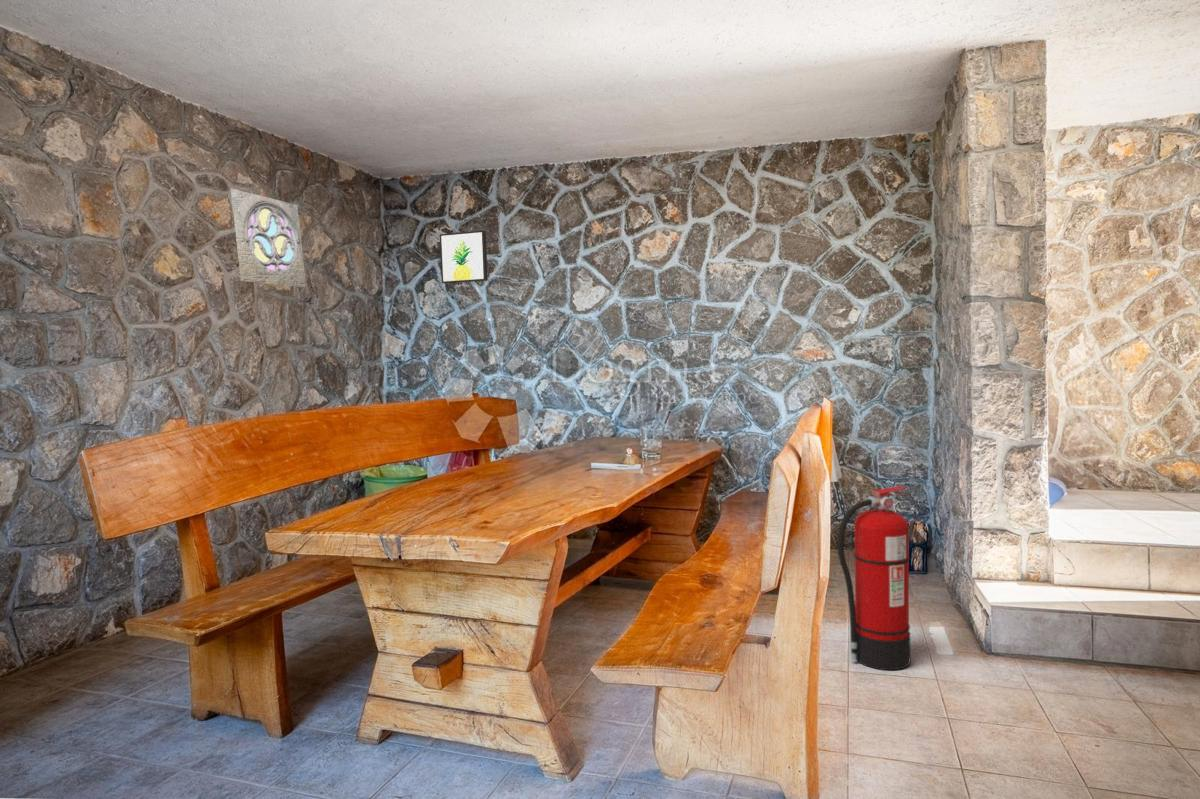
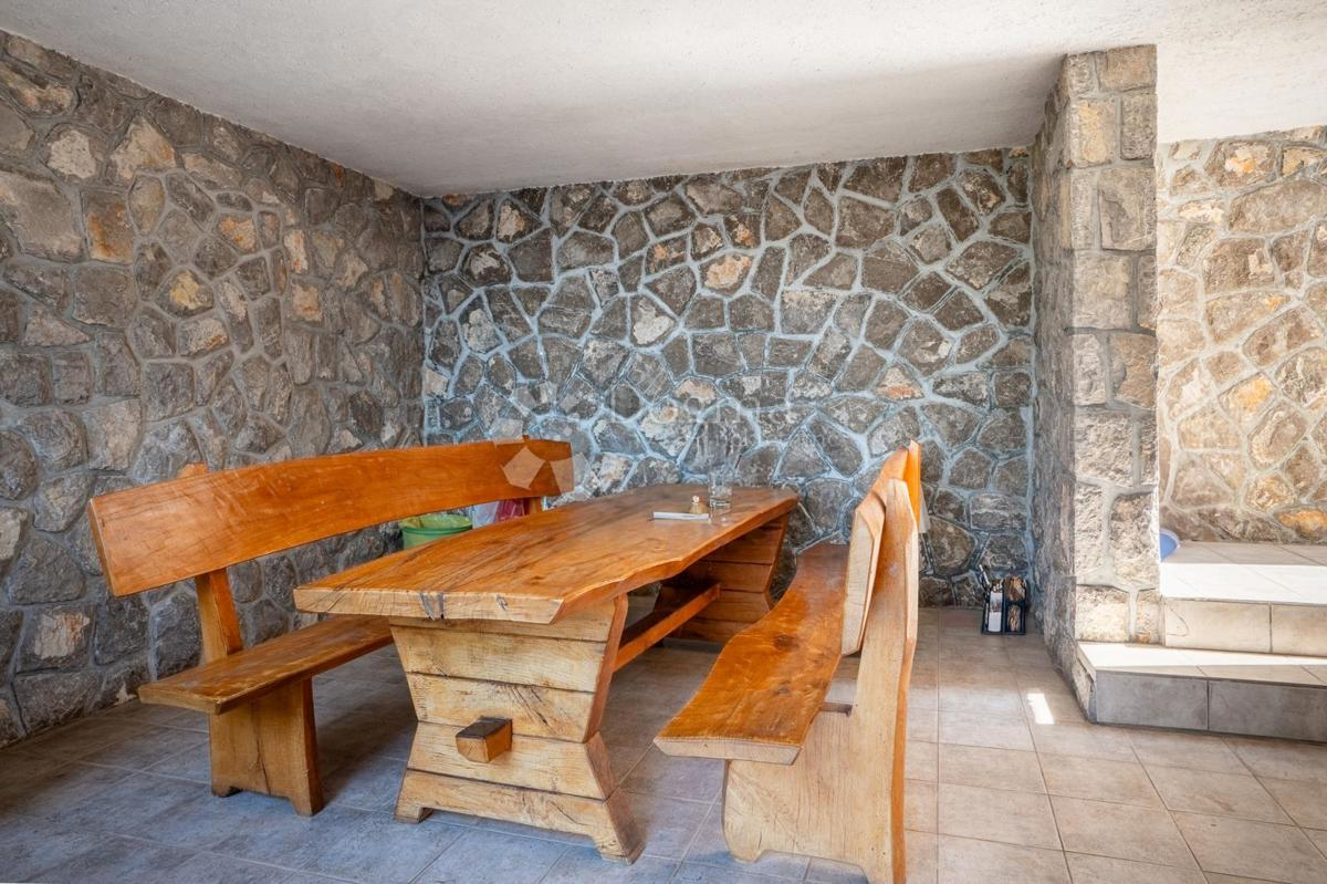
- wall ornament (269, 240)
- wall art (463, 257)
- fire extinguisher (874, 575)
